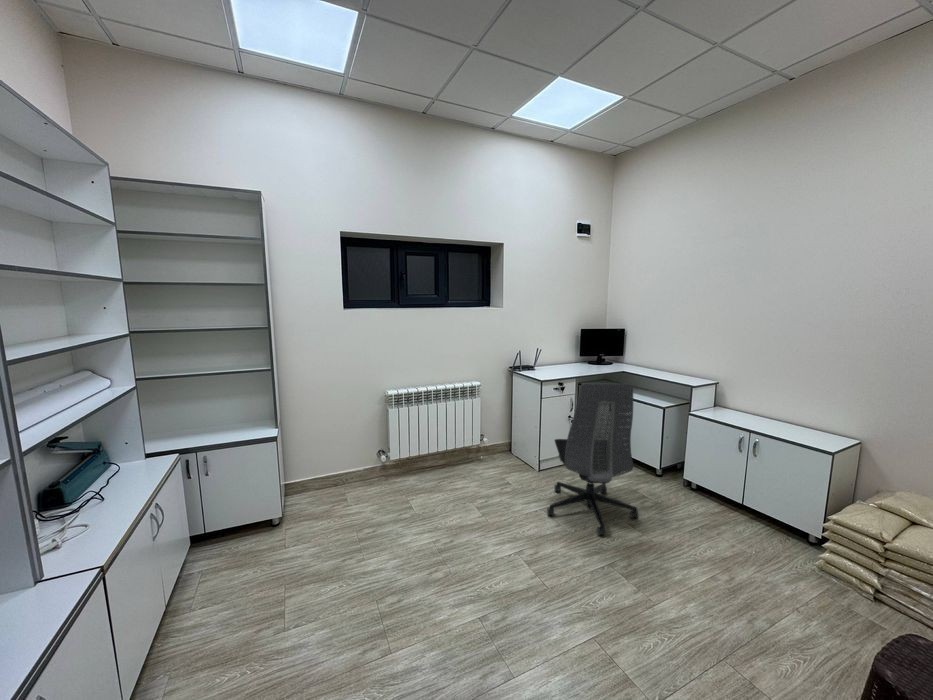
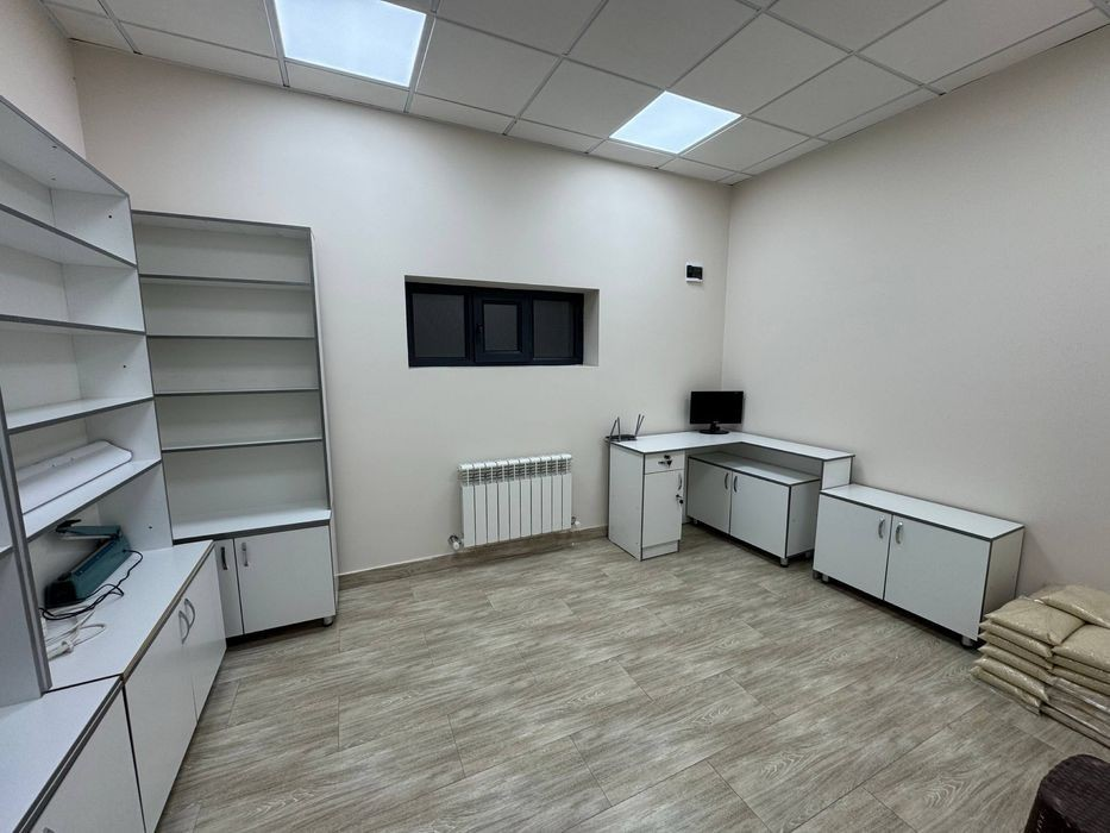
- office chair (592, 445)
